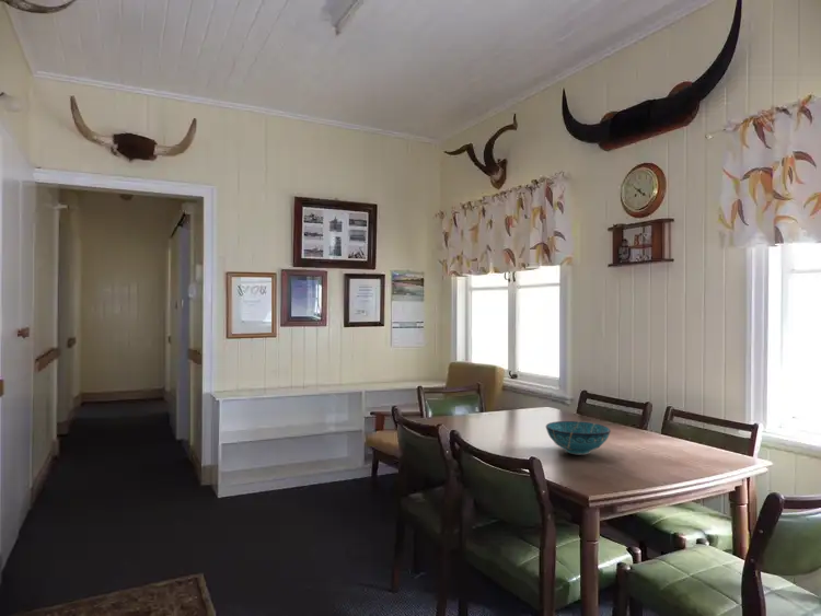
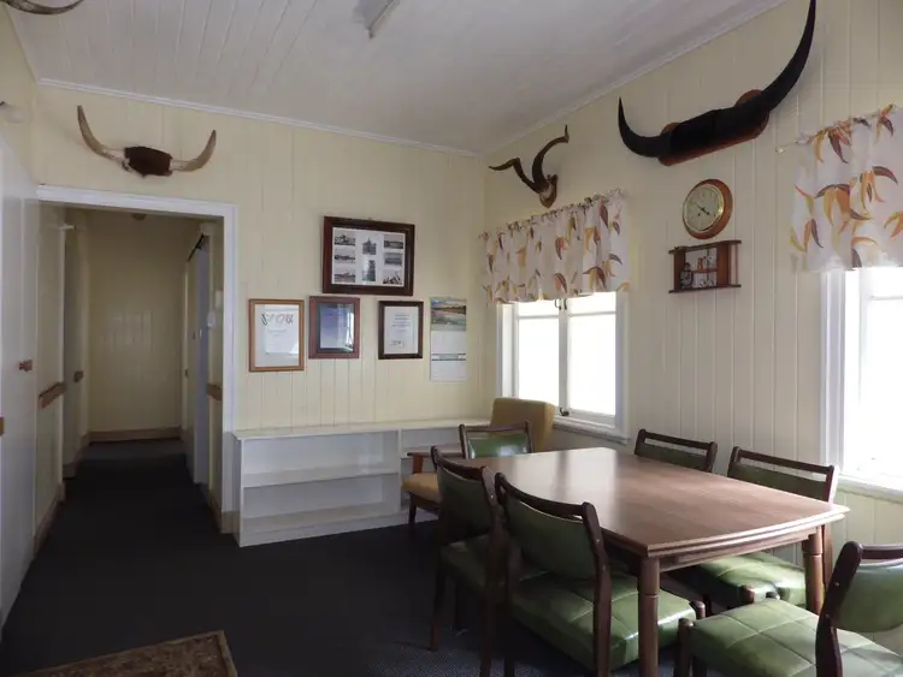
- bowl (577, 439)
